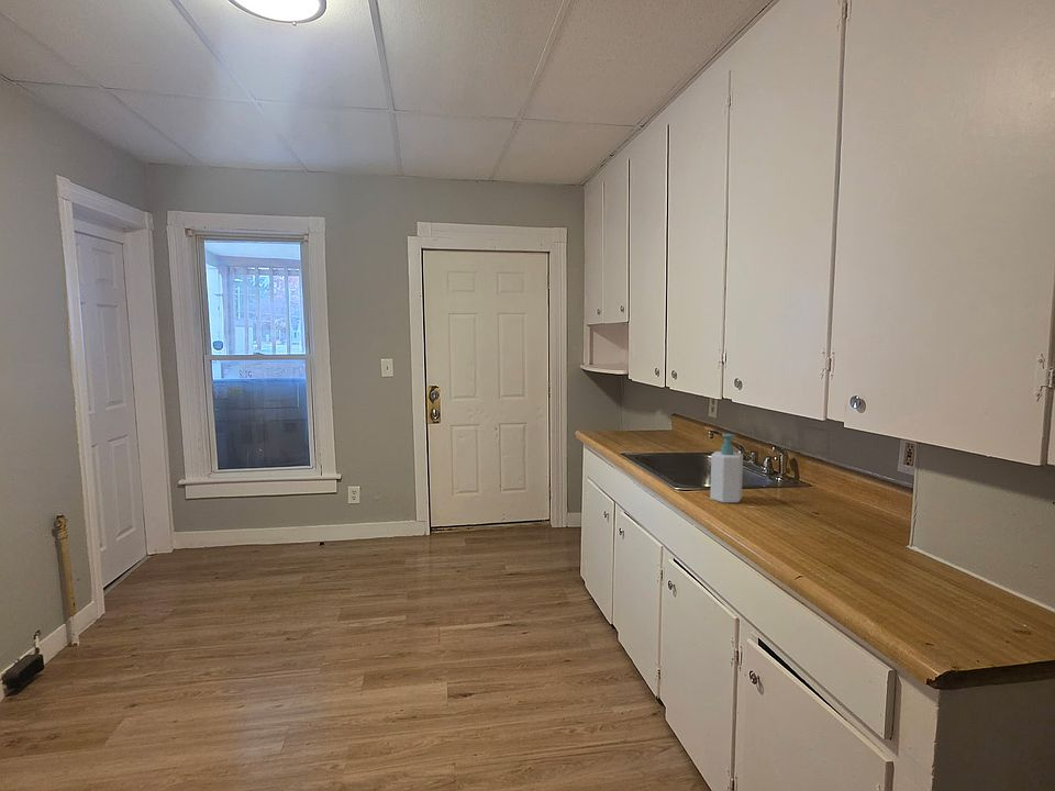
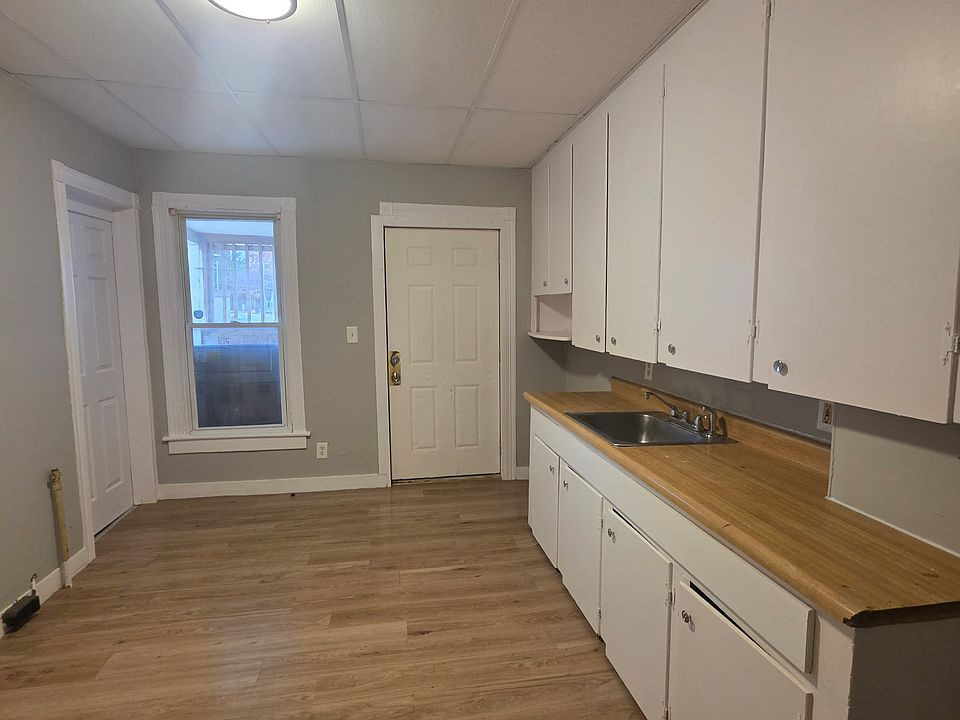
- soap bottle (726, 466)
